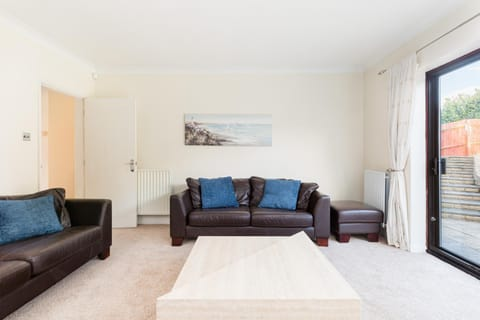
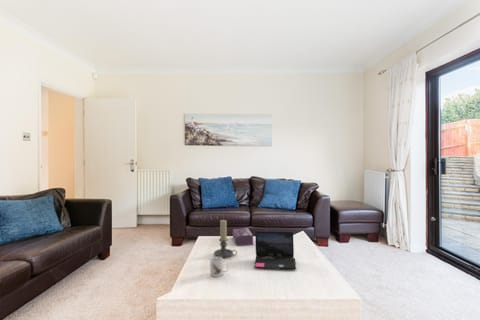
+ tissue box (242, 236)
+ mug (219, 266)
+ laptop (274, 249)
+ candle holder (225, 237)
